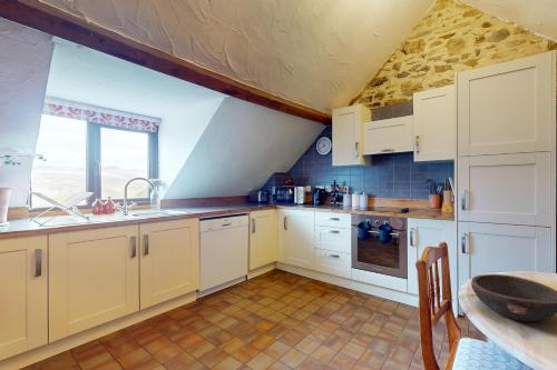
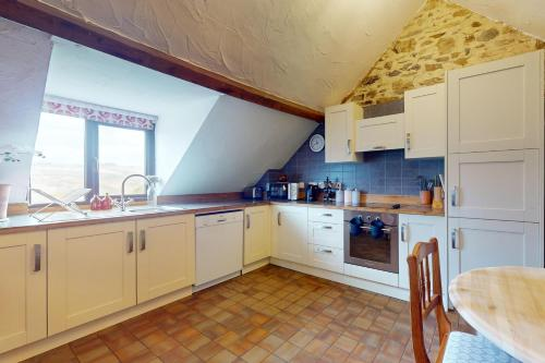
- bowl (514, 298)
